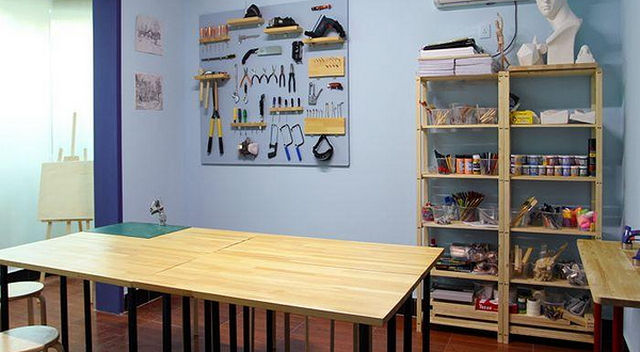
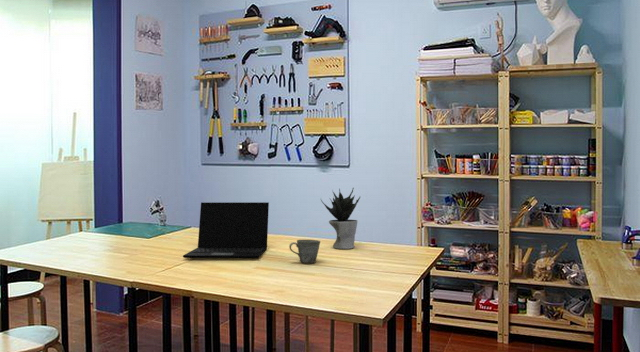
+ laptop (228, 228)
+ mug (306, 251)
+ potted plant (342, 217)
